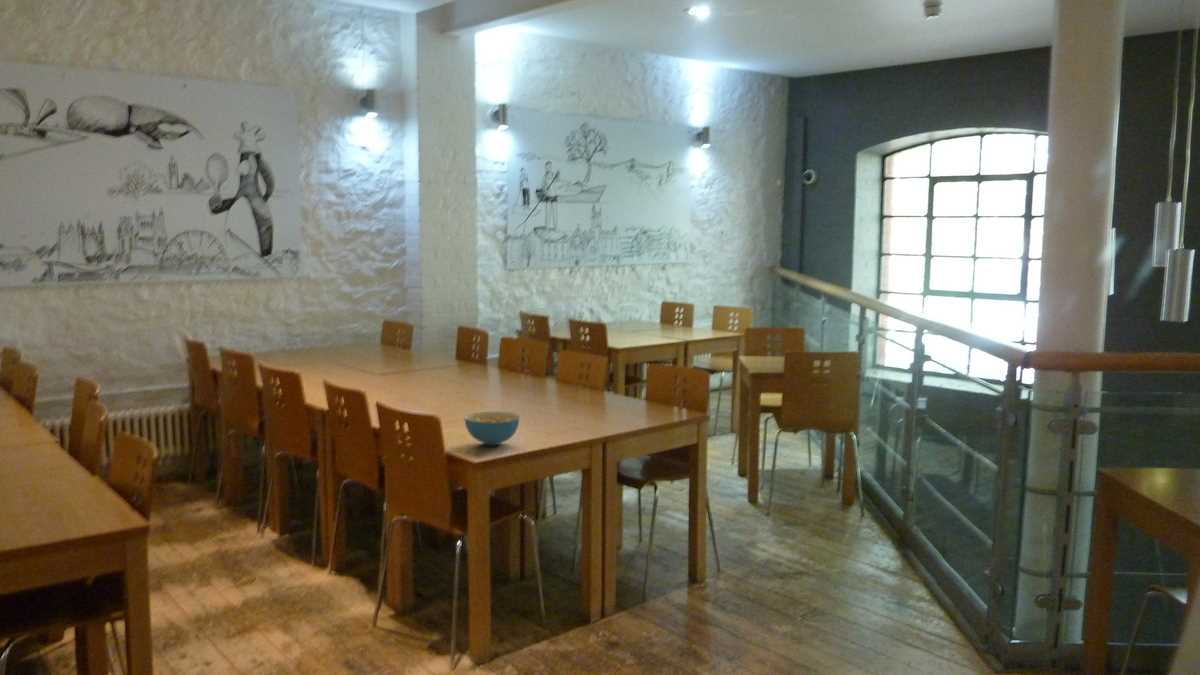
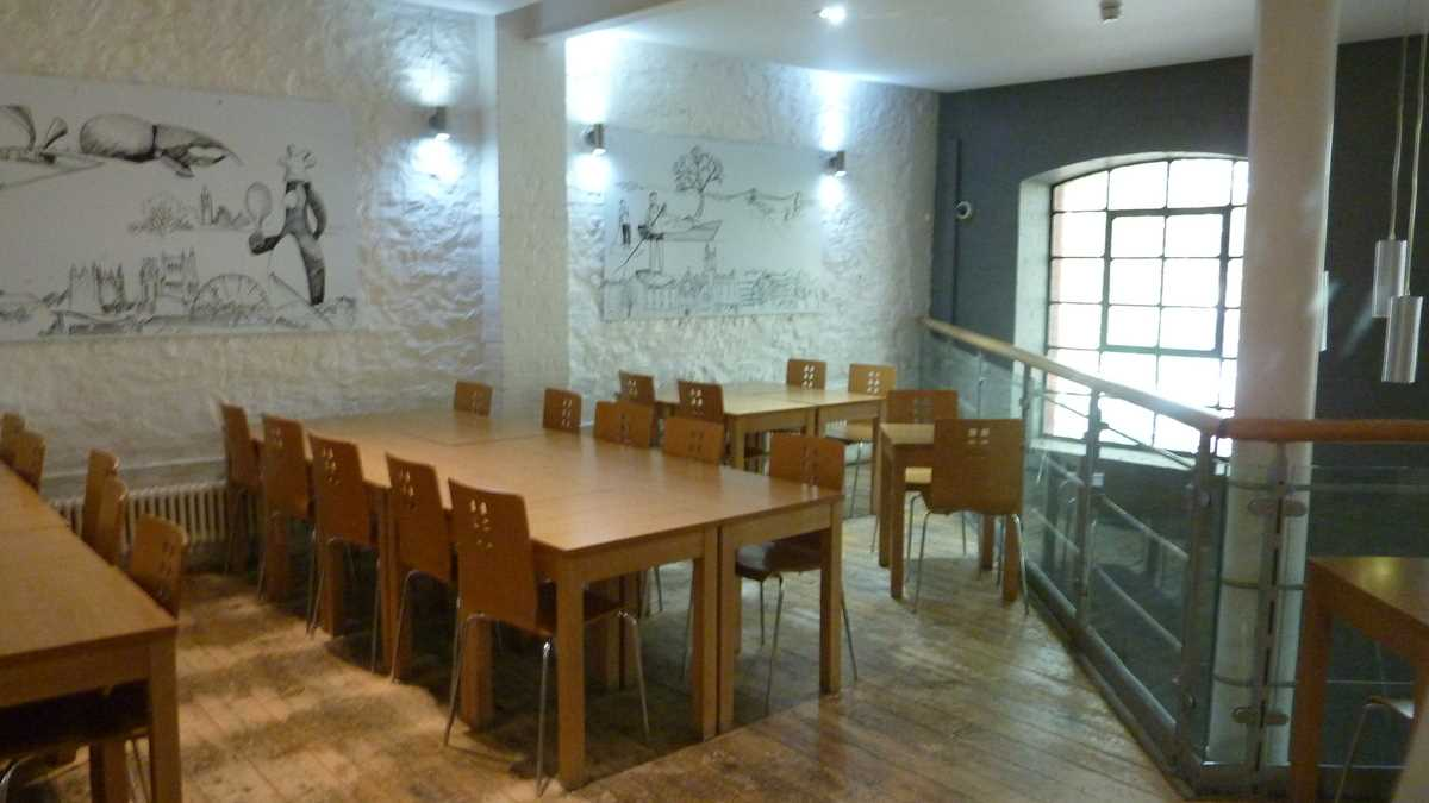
- cereal bowl (492, 430)
